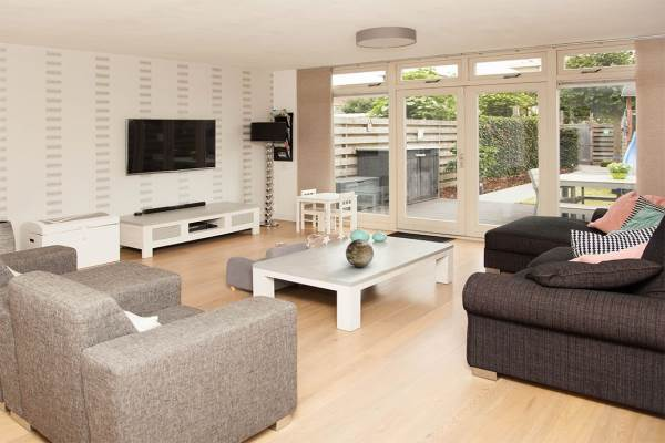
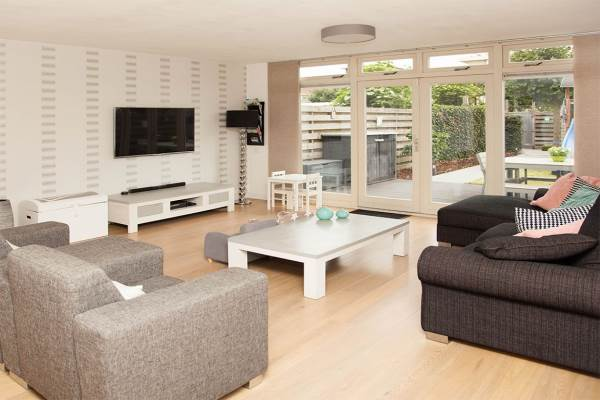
- decorative orb (359, 253)
